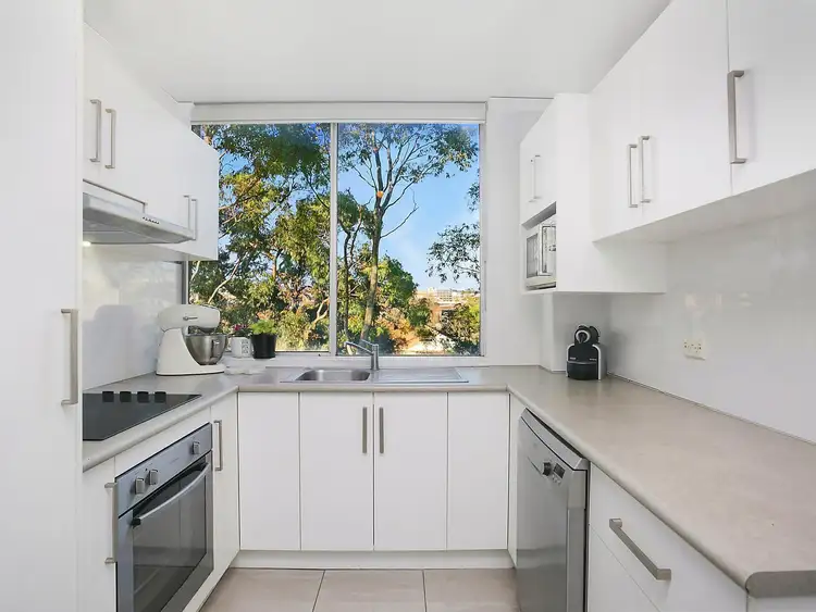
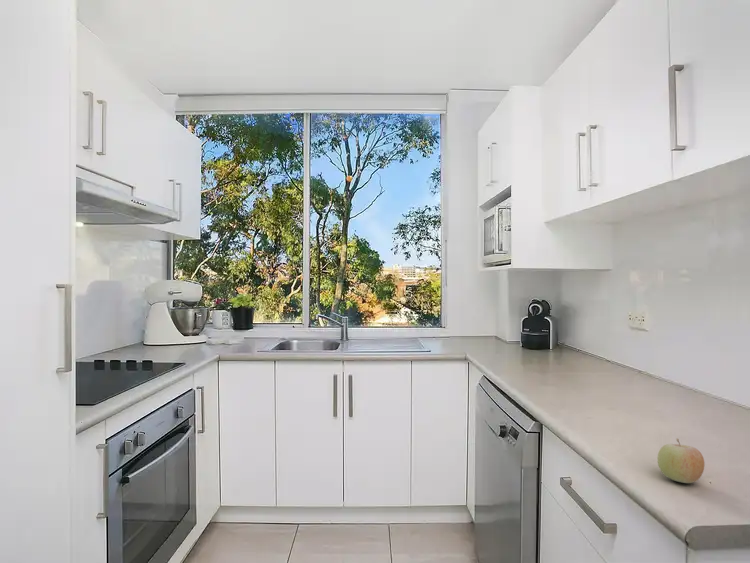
+ fruit (681, 459)
